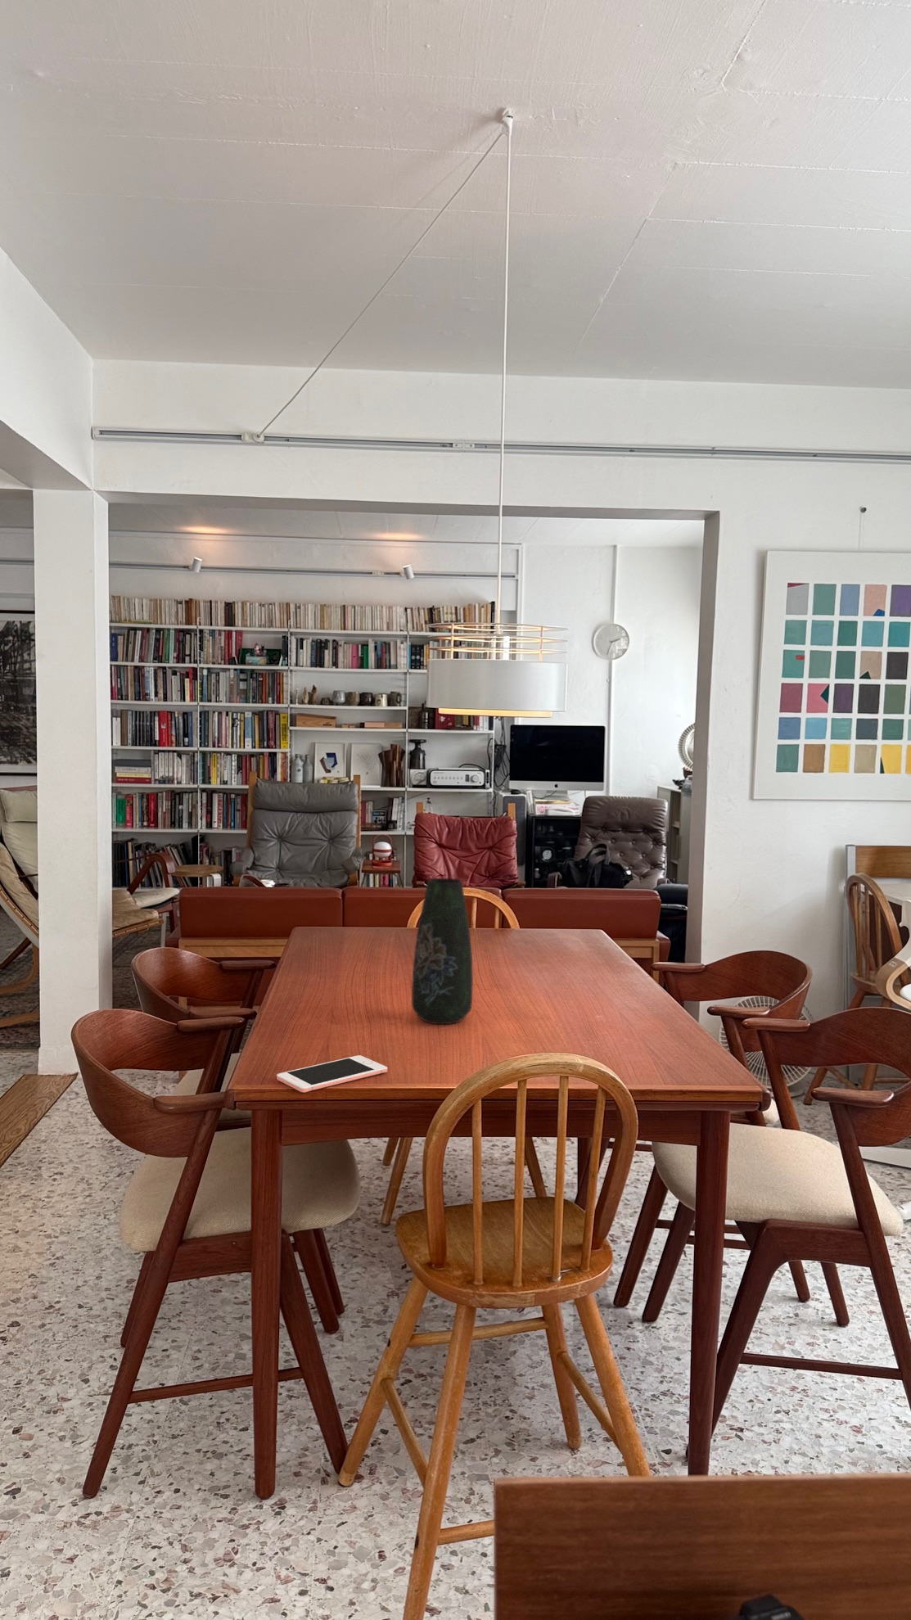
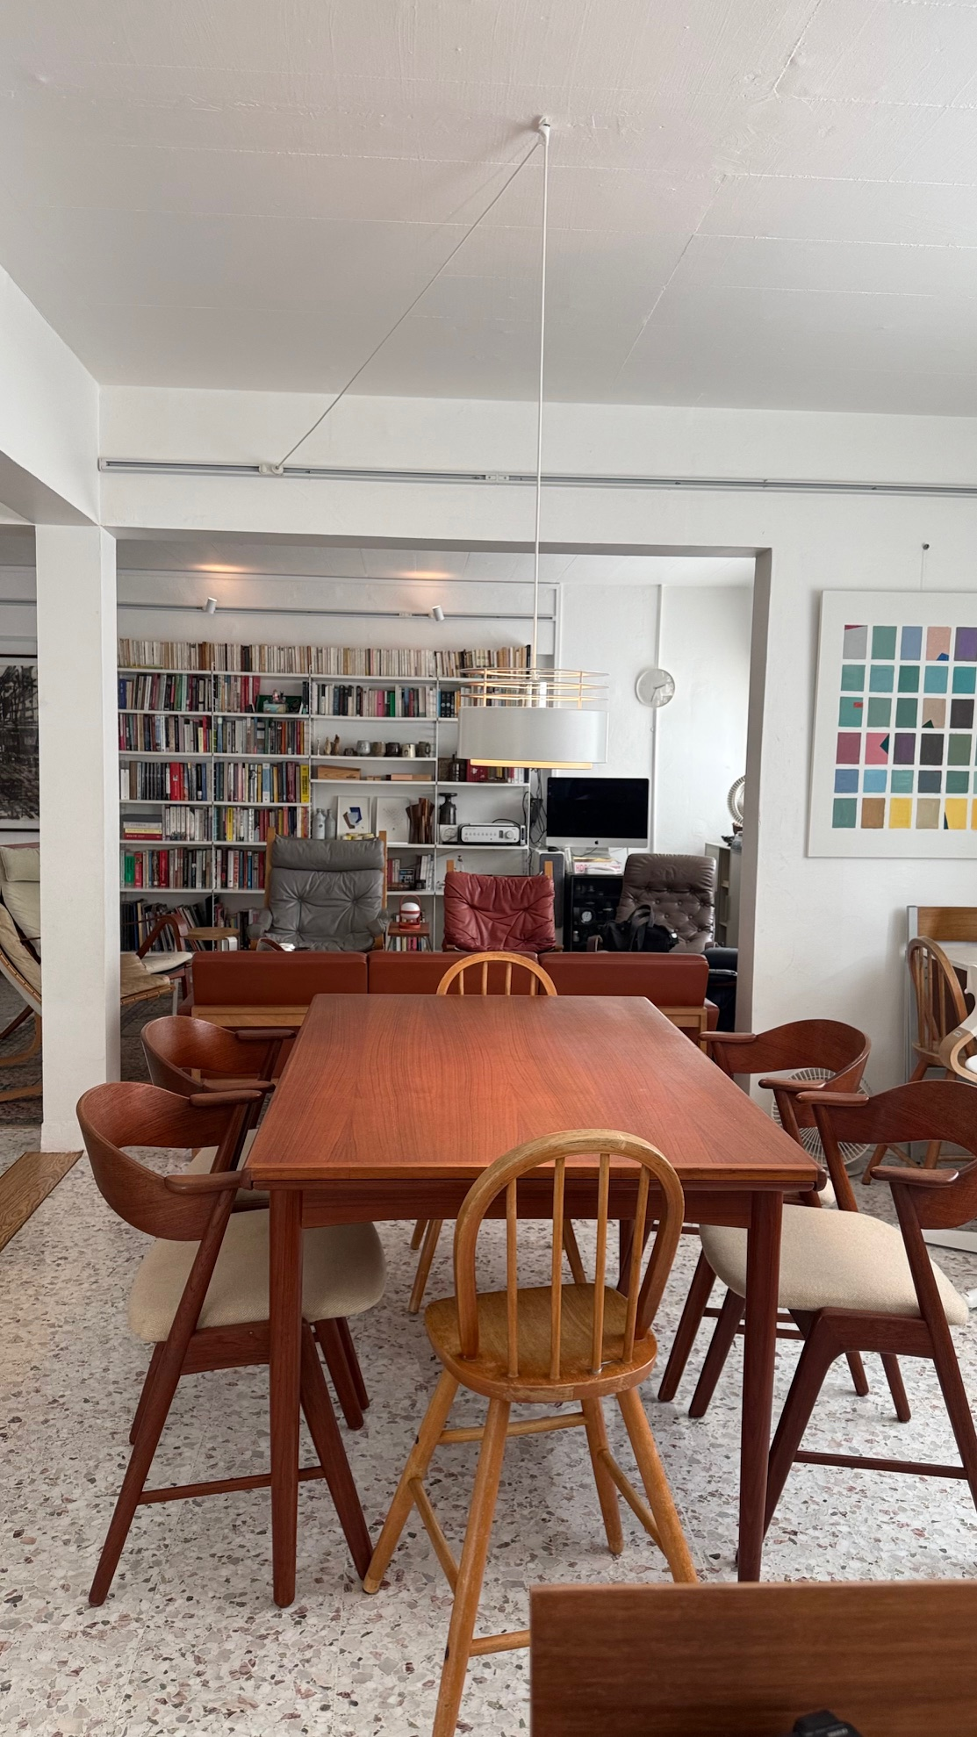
- vase (443, 949)
- cell phone (333, 1074)
